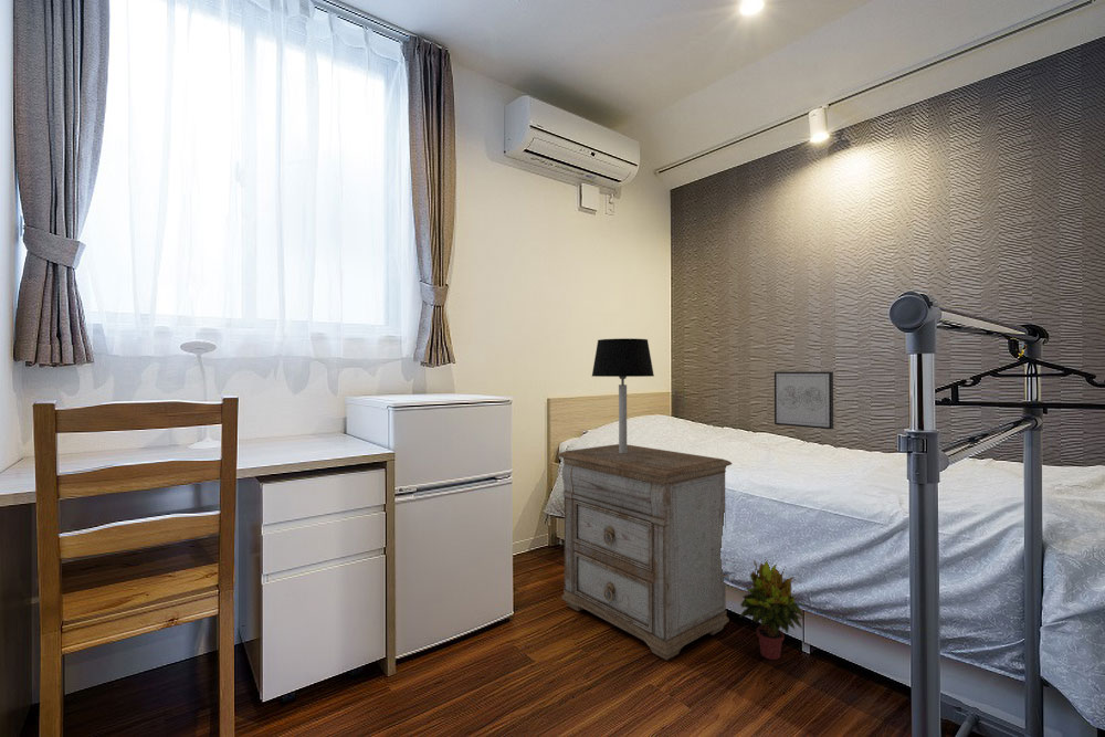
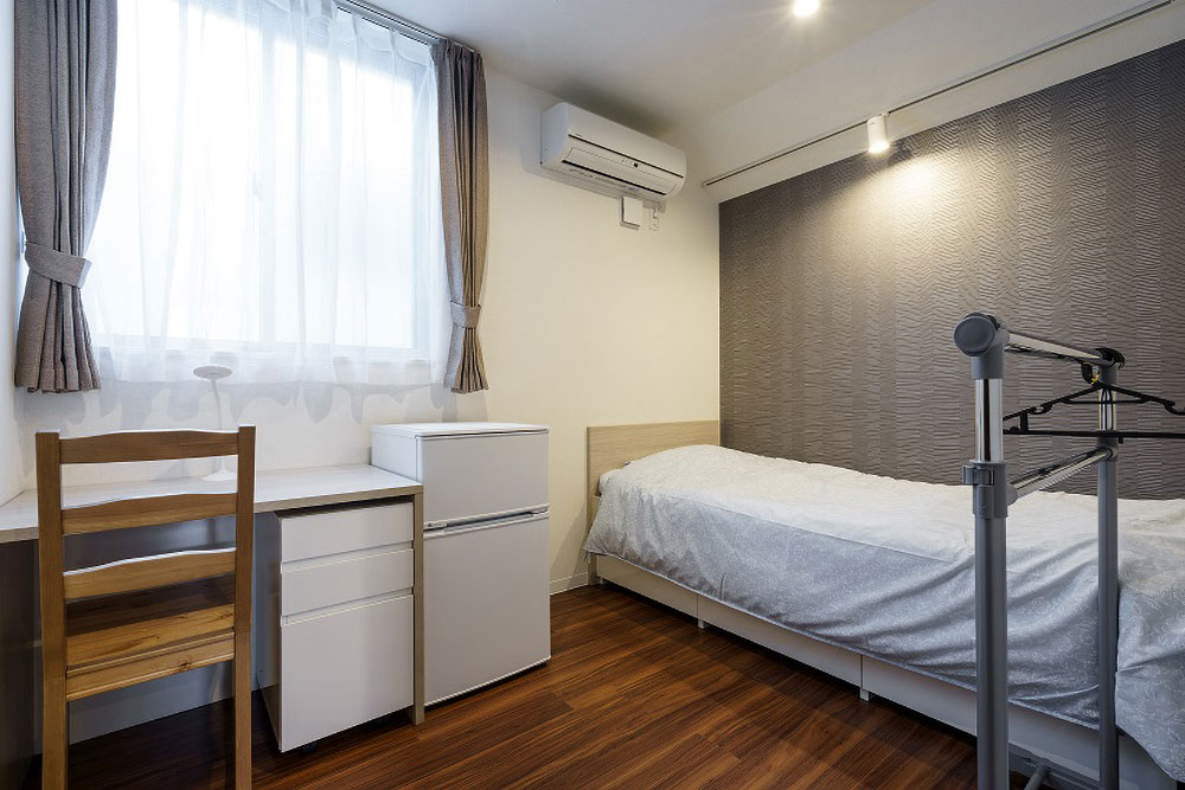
- potted plant (771, 608)
- table lamp (622, 396)
- nightstand (641, 536)
- wall art (802, 399)
